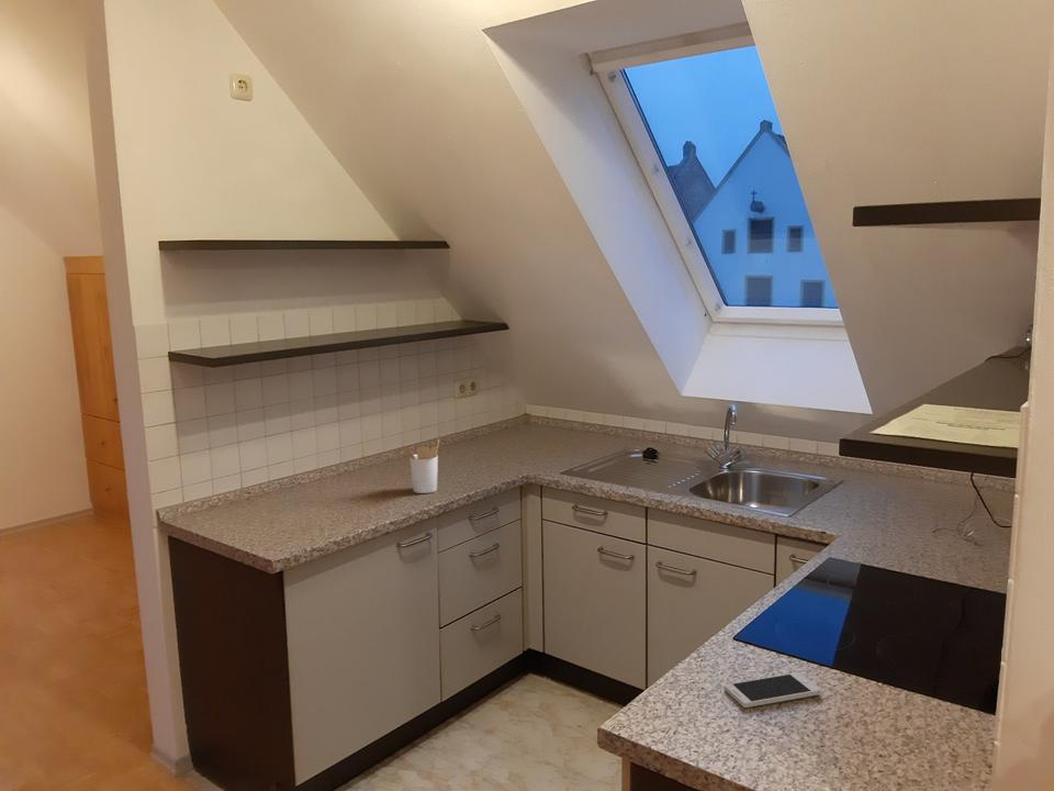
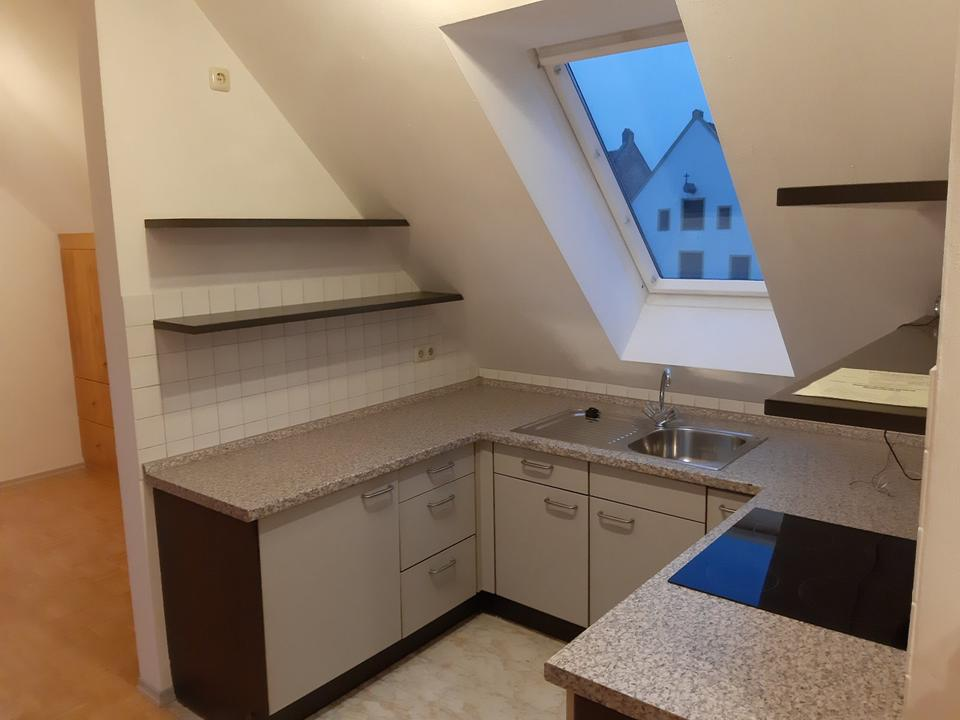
- smartphone (772, 689)
- utensil holder (425, 466)
